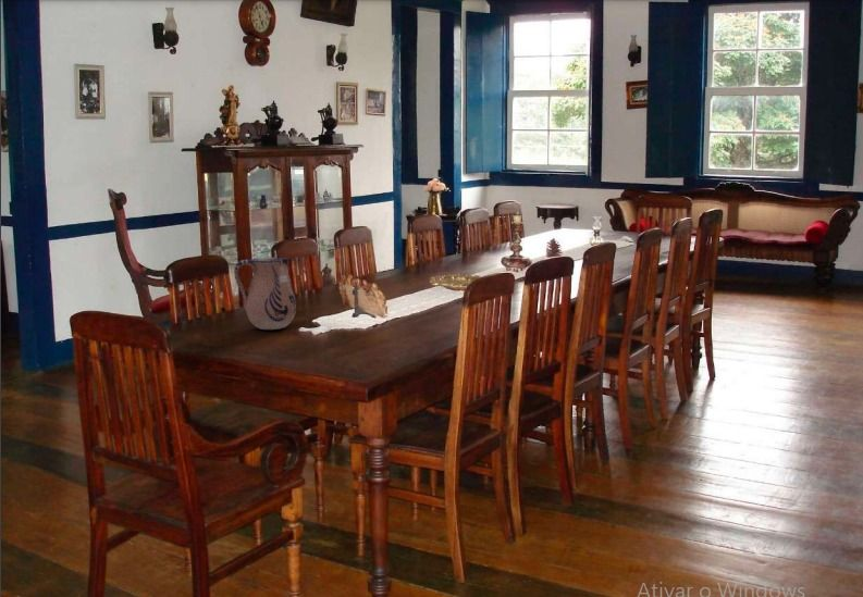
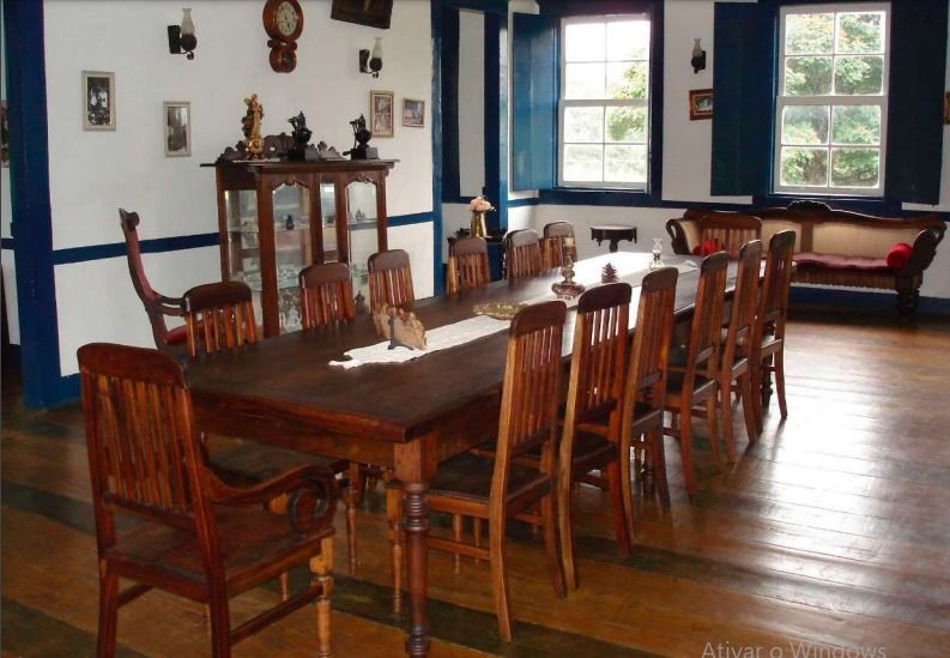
- ceramic pitcher (266, 294)
